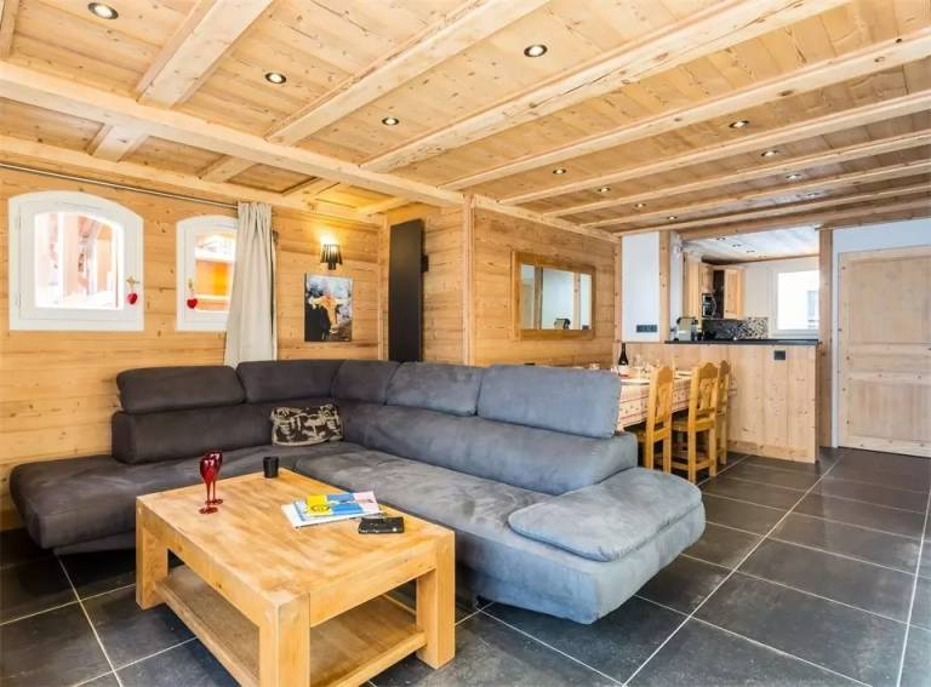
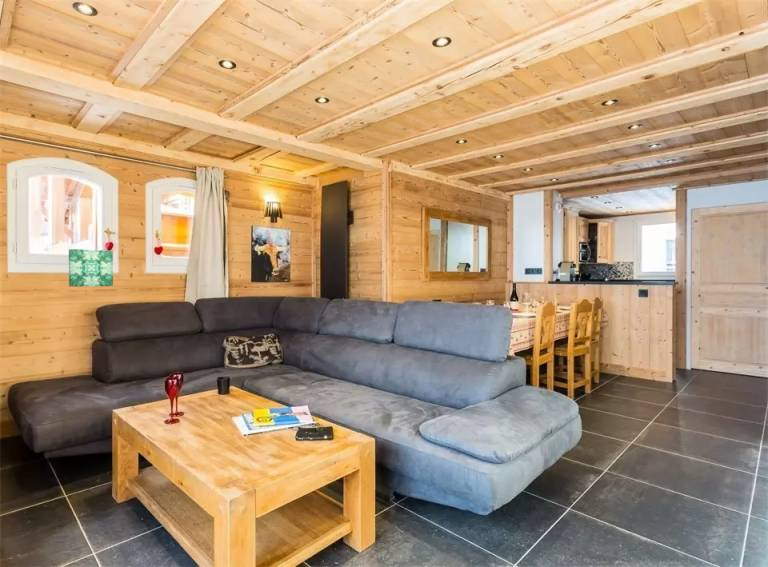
+ wall art (91, 268)
